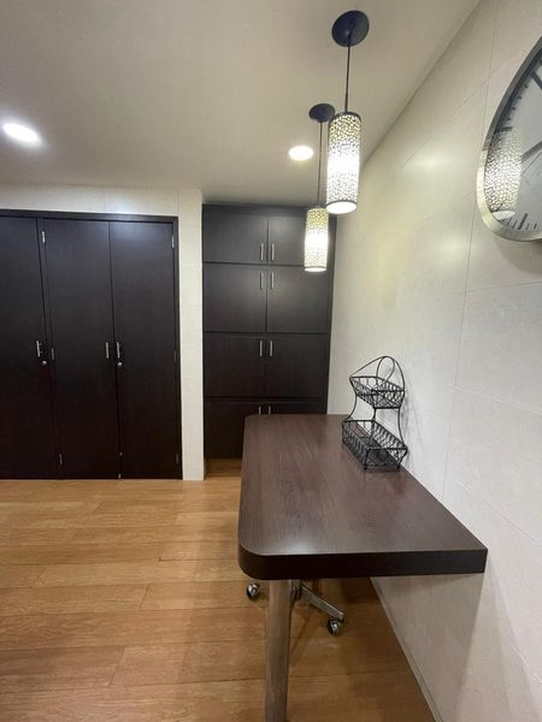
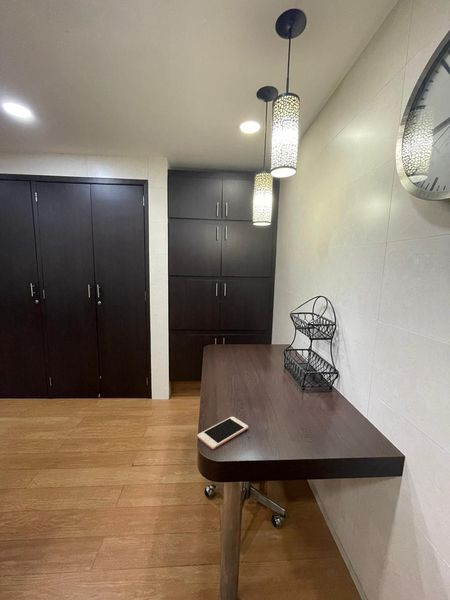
+ cell phone (223, 431)
